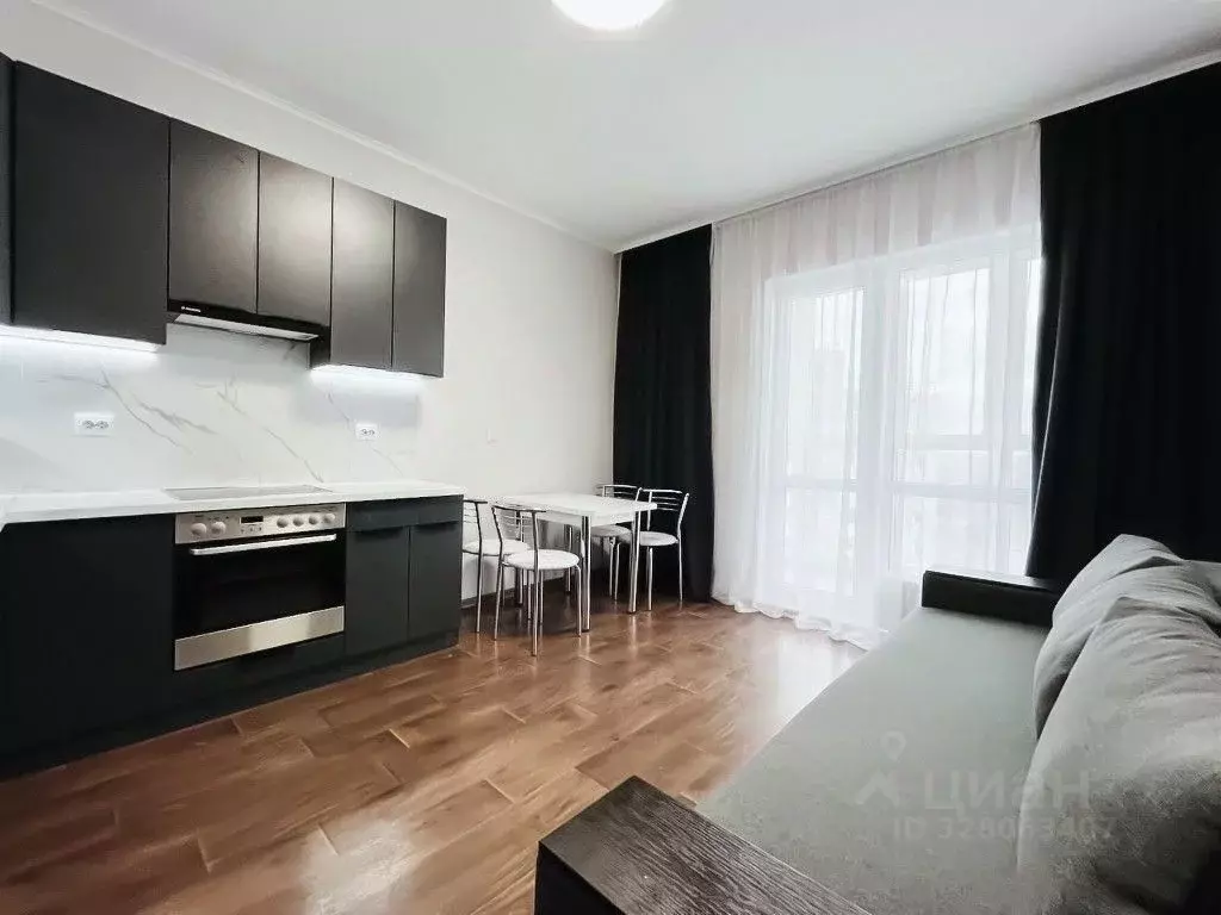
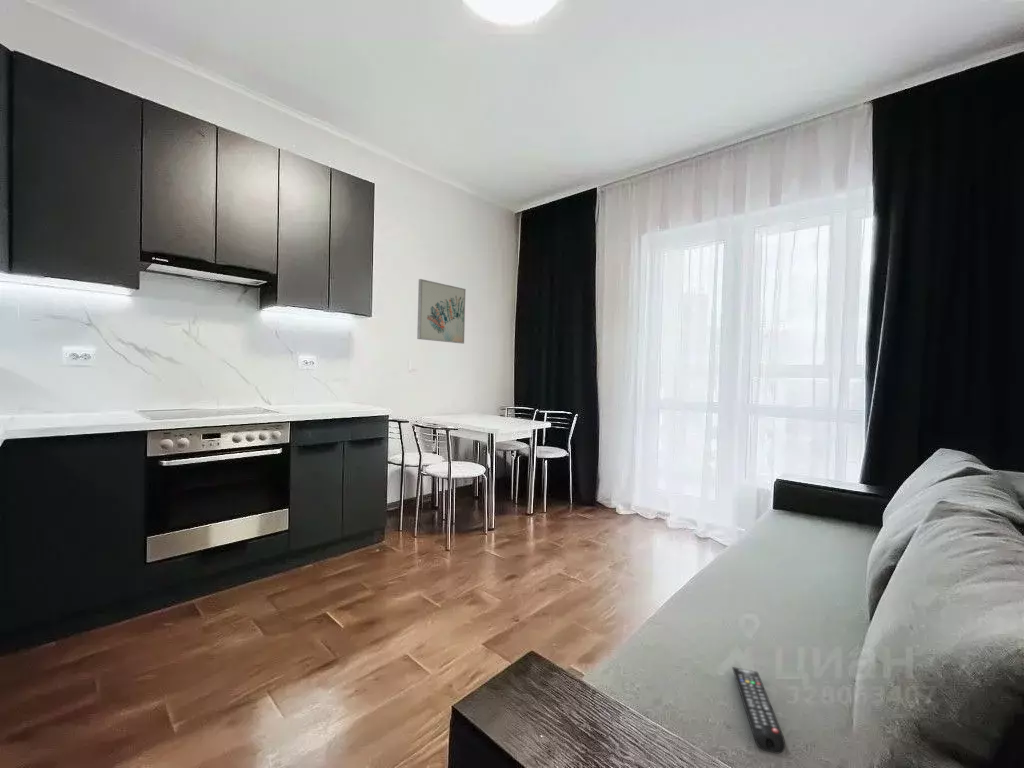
+ remote control (755, 703)
+ wall art (442, 312)
